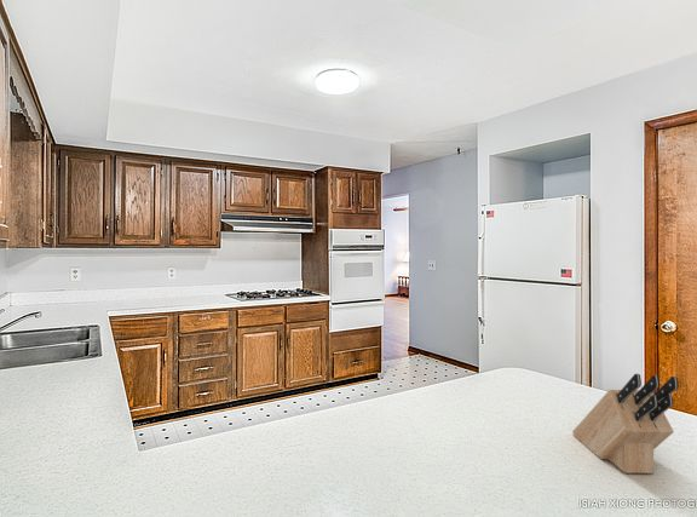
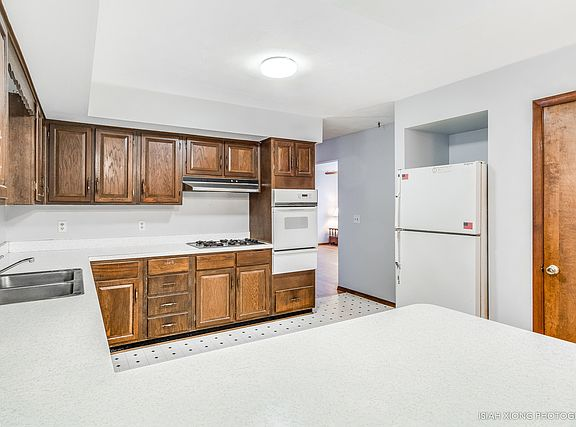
- knife block (622, 410)
